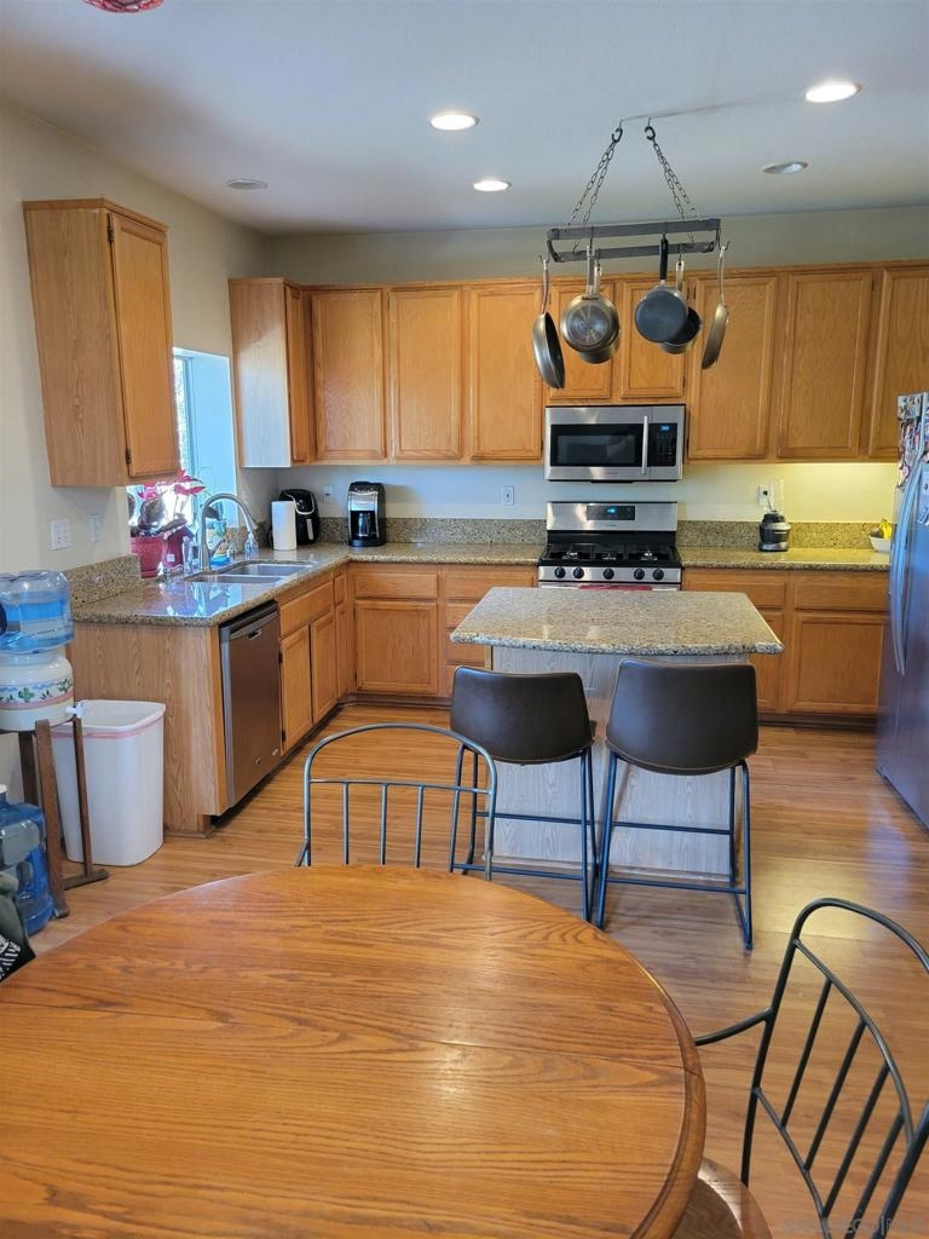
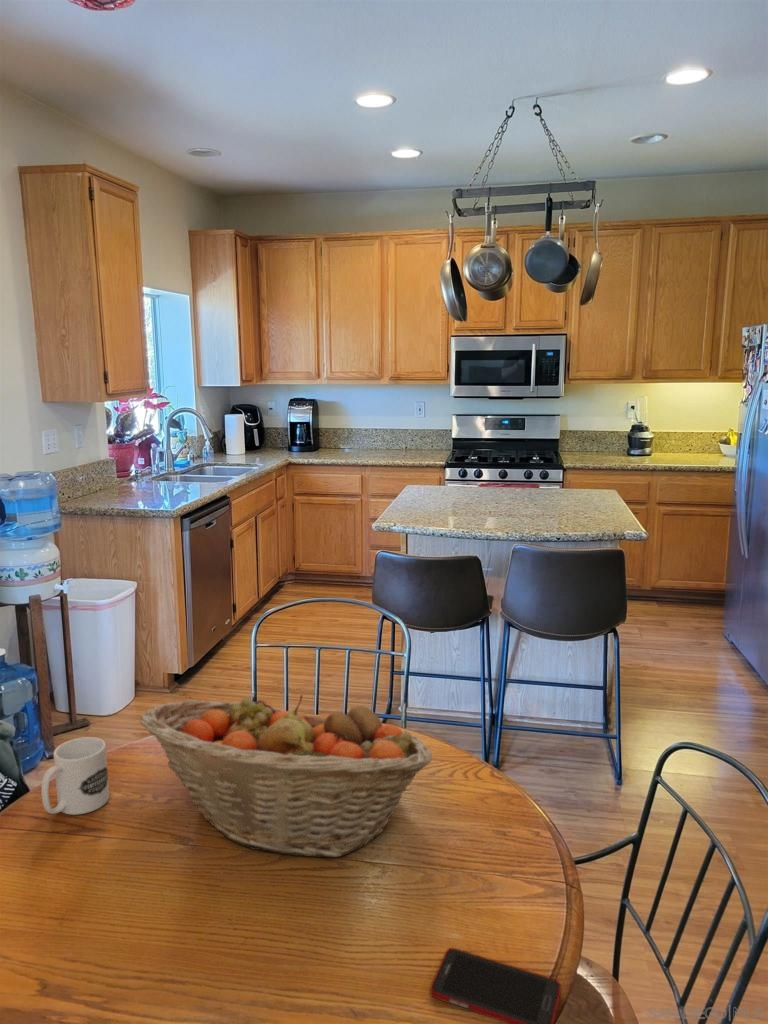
+ mug (73, 779)
+ cell phone (495, 989)
+ fruit basket (285, 753)
